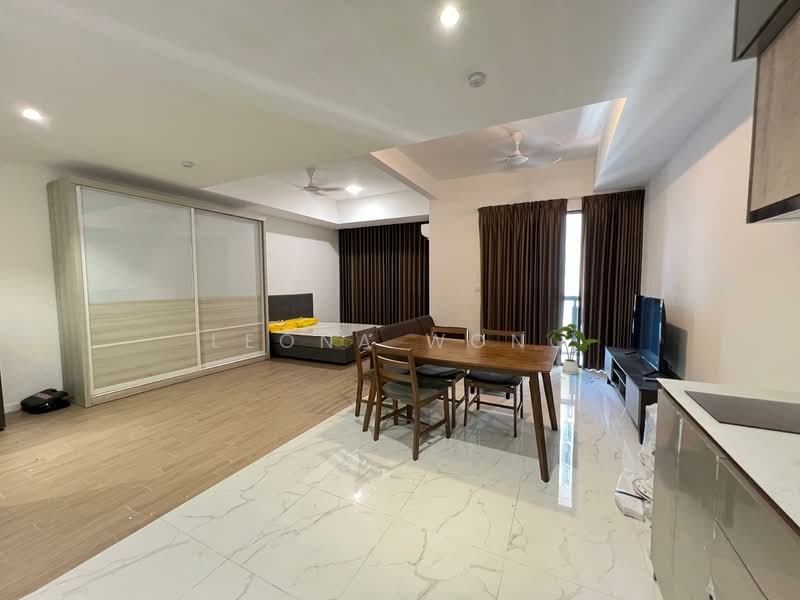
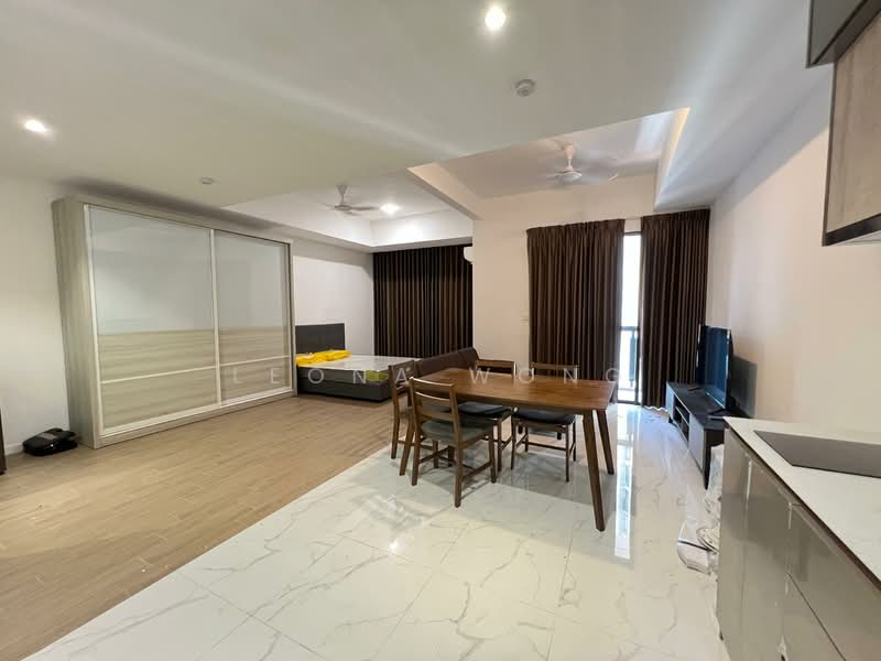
- house plant (575, 349)
